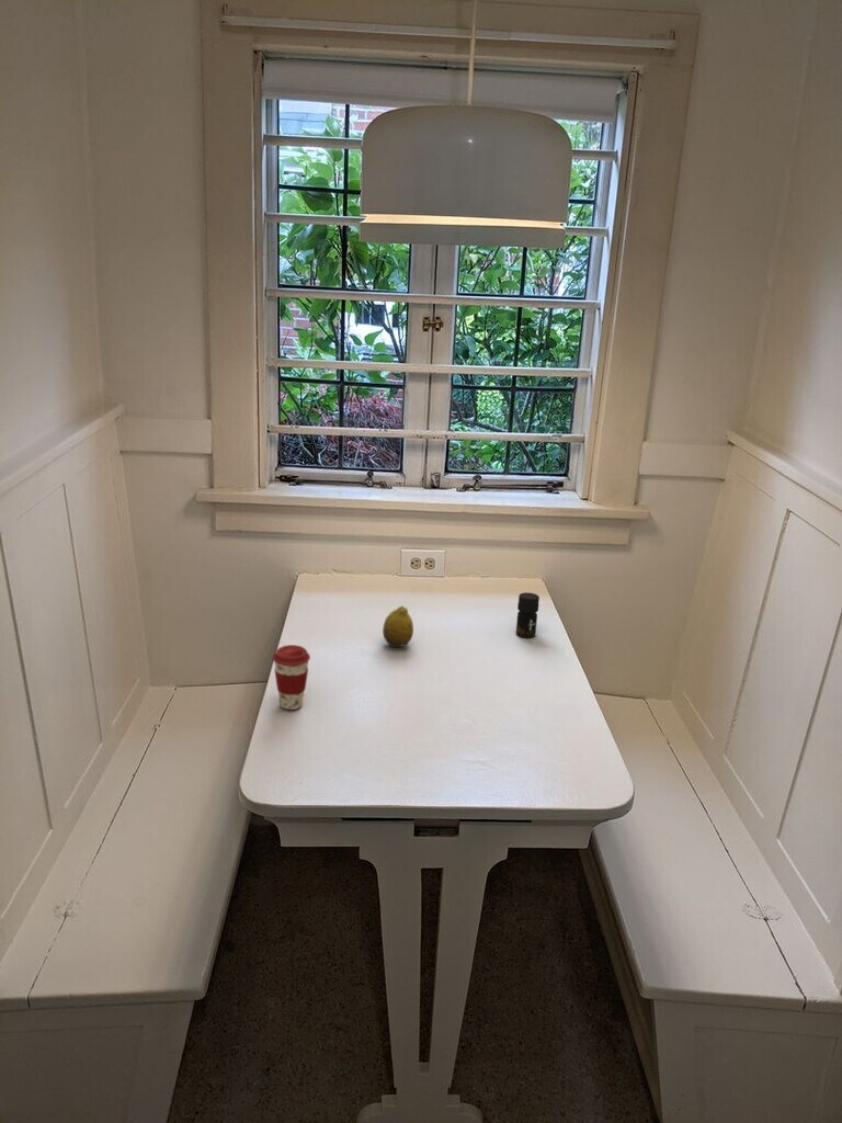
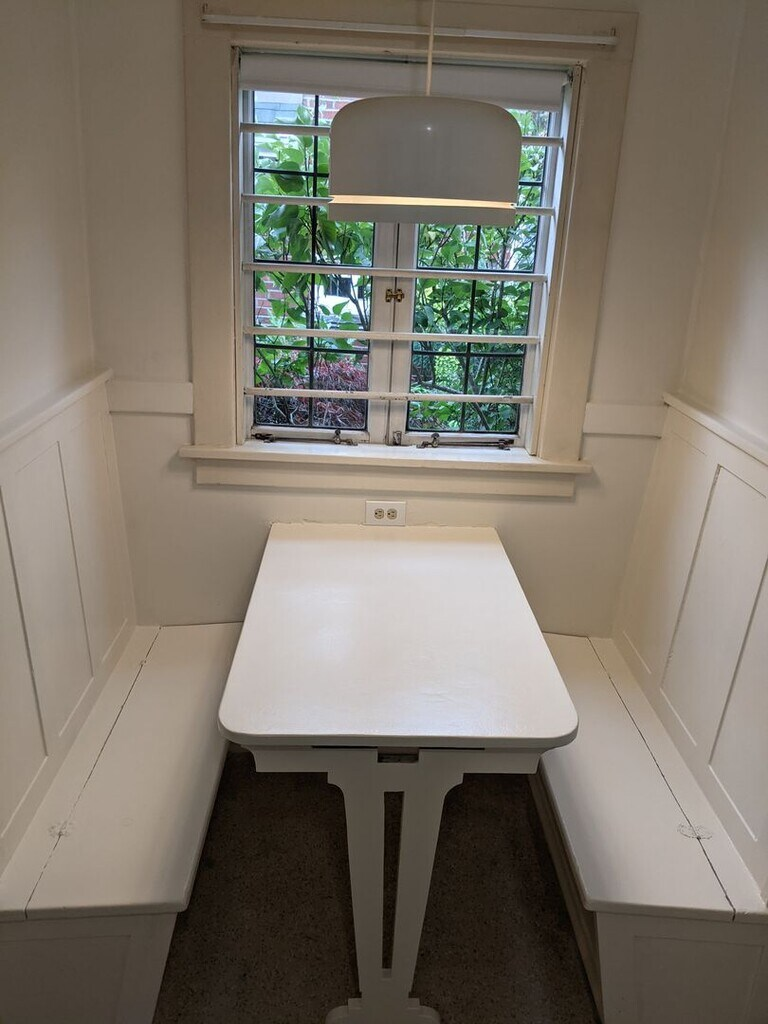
- jar (527, 614)
- lemon (398, 625)
- coffee cup (291, 678)
